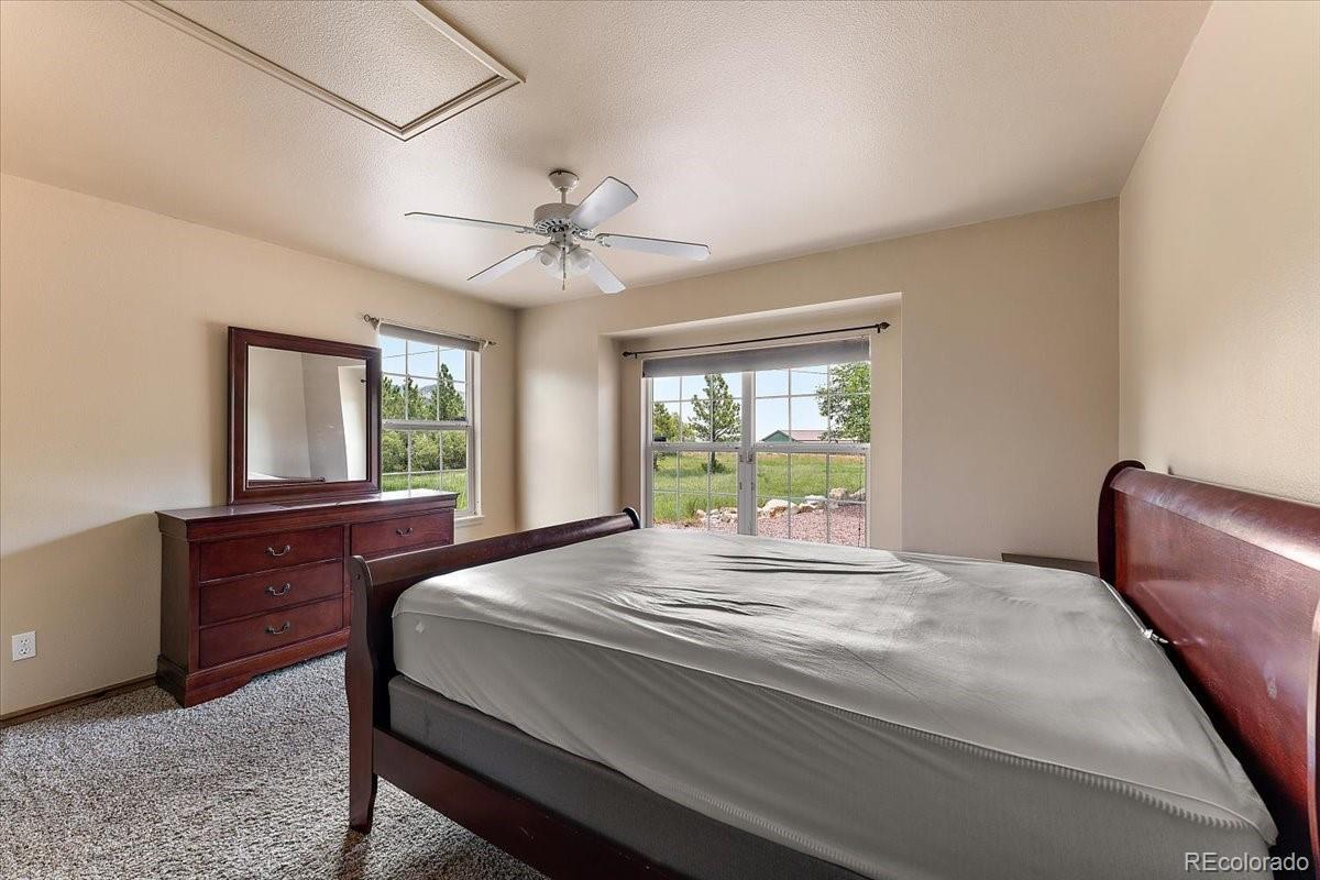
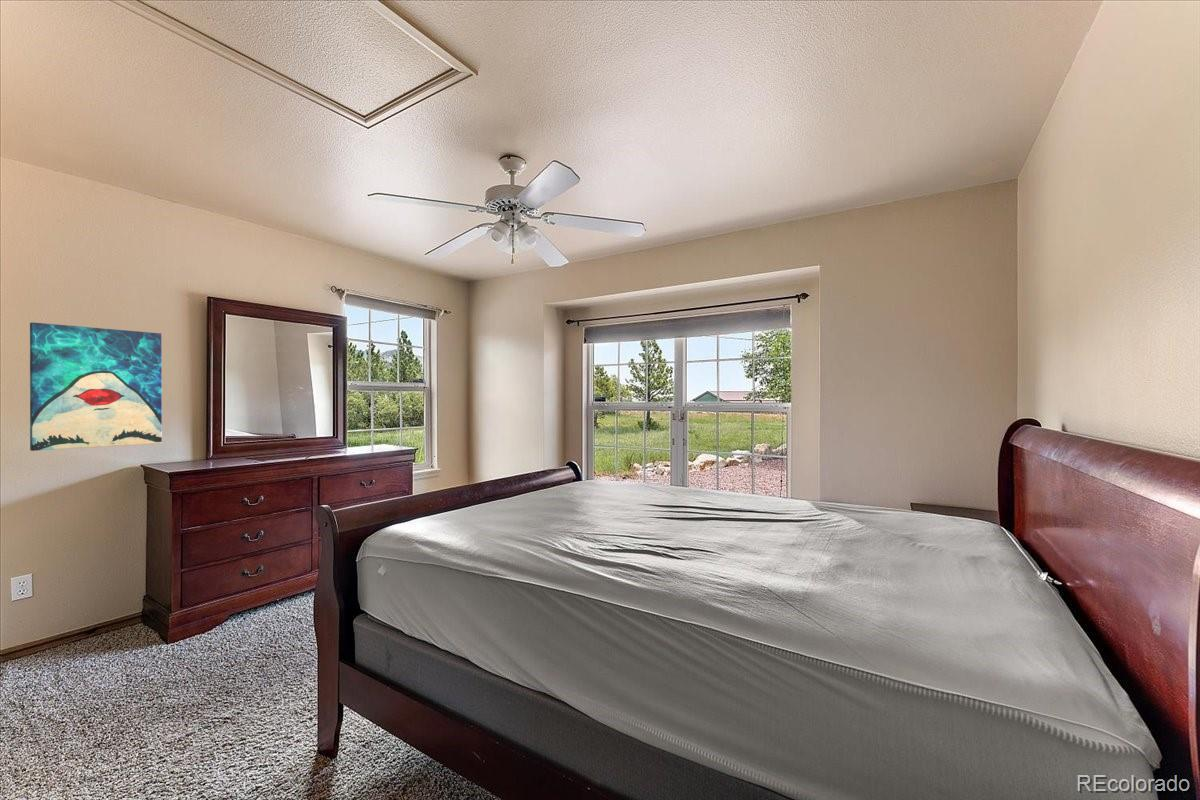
+ wall art (100, 387)
